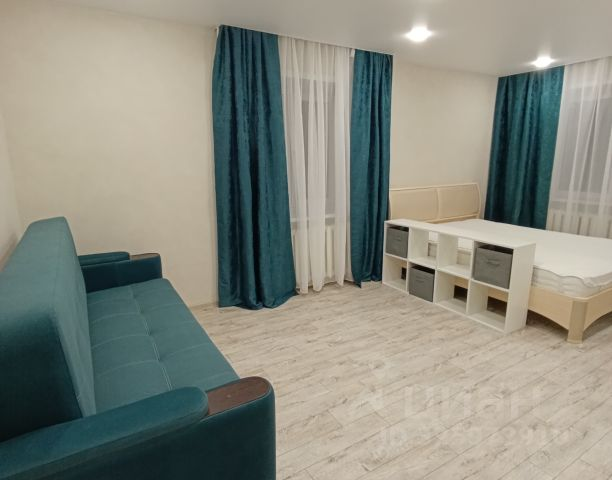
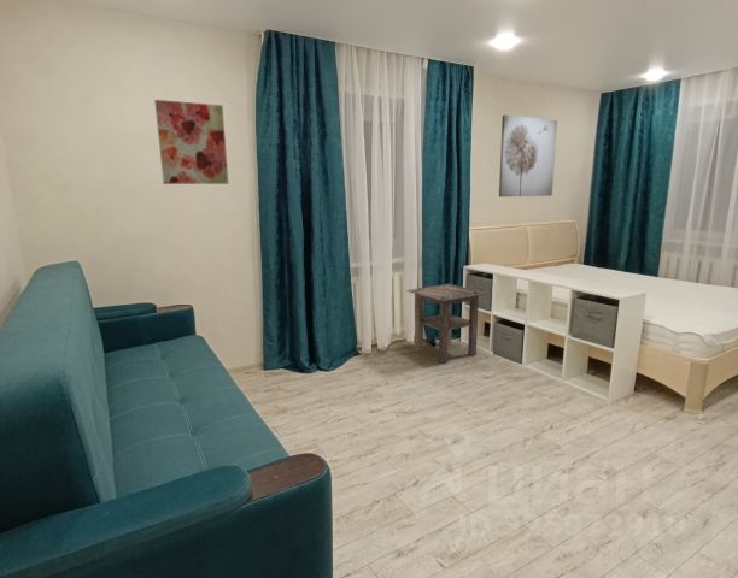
+ side table (445, 322)
+ wall art (528, 158)
+ wall art (193, 143)
